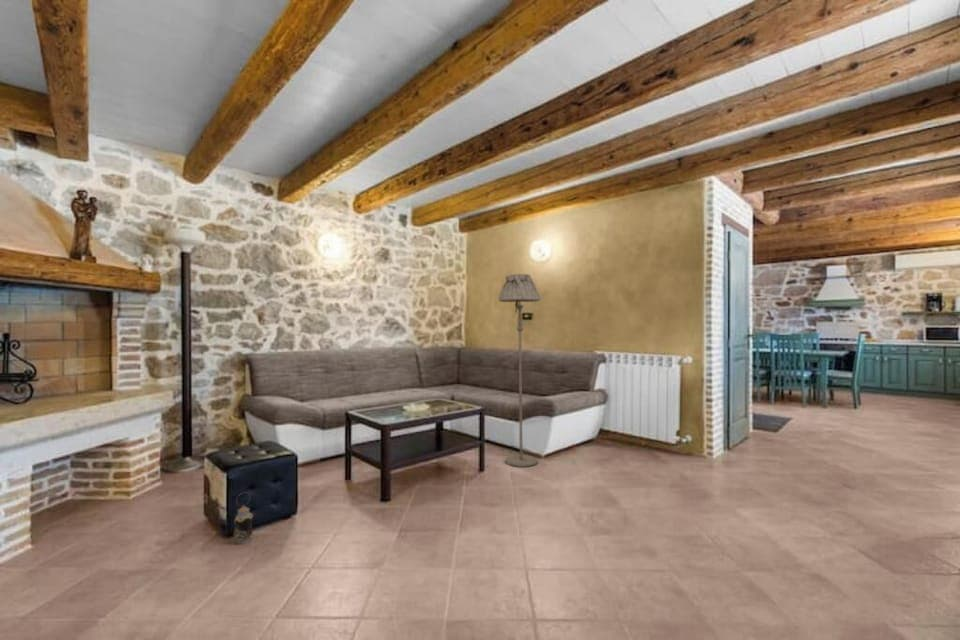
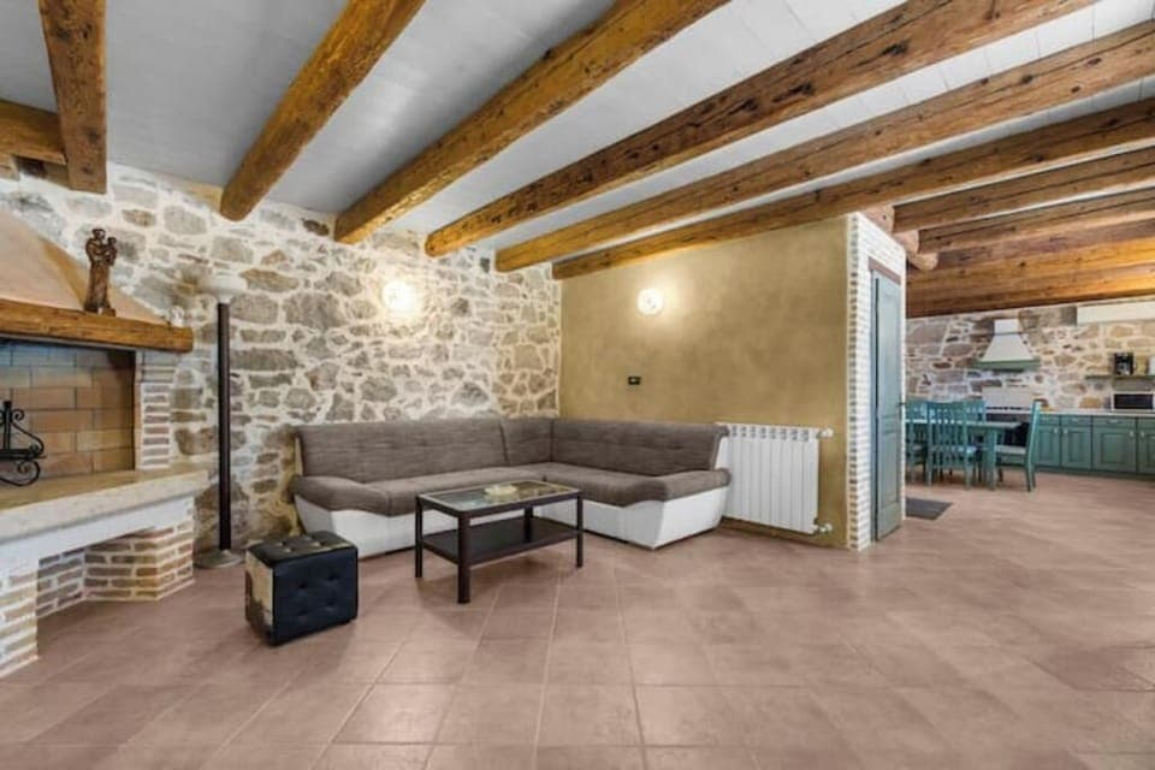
- floor lamp (520, 368)
- lantern (243, 516)
